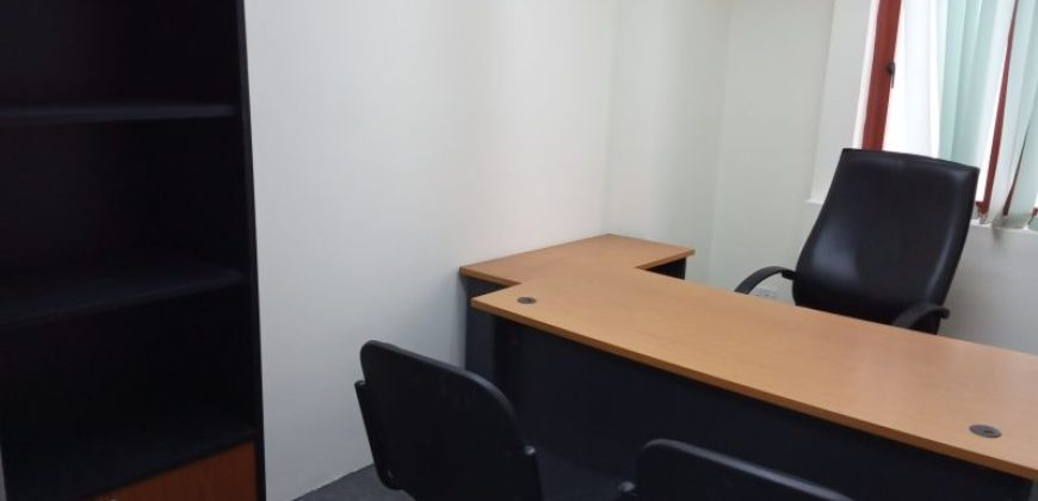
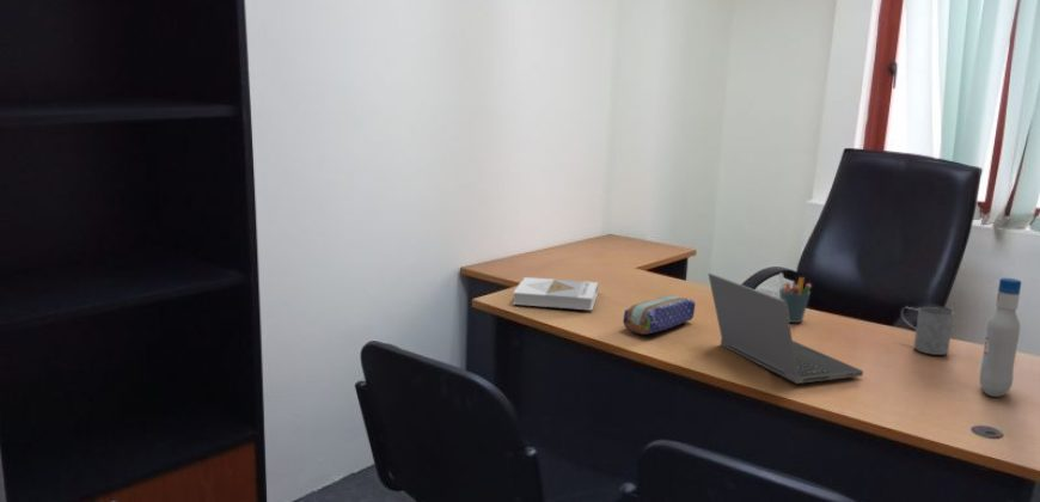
+ laptop computer (782, 323)
+ pen holder (794, 298)
+ bottle (1002, 336)
+ pencil case (659, 313)
+ mug (924, 329)
+ book (556, 293)
